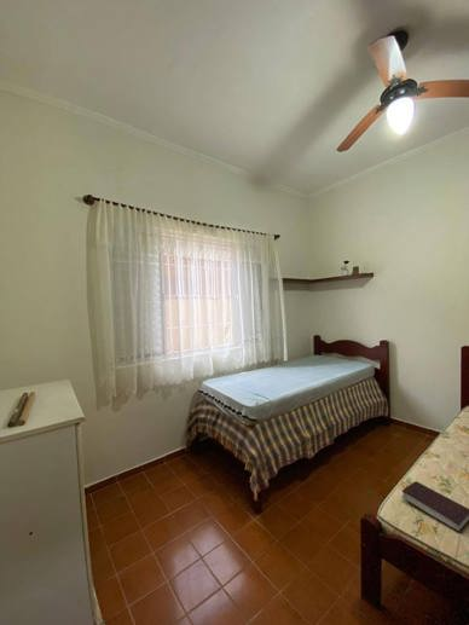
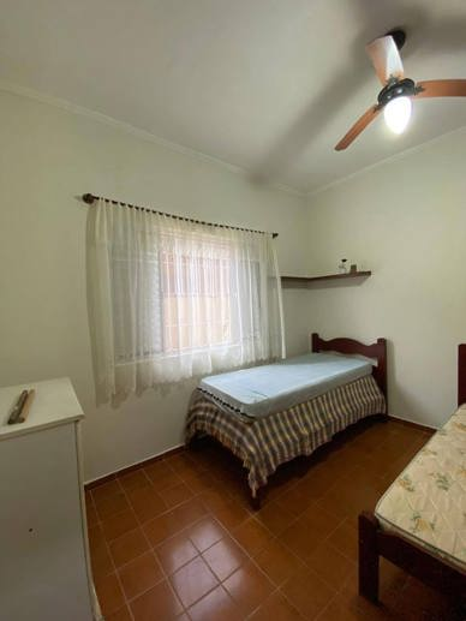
- book (435, 503)
